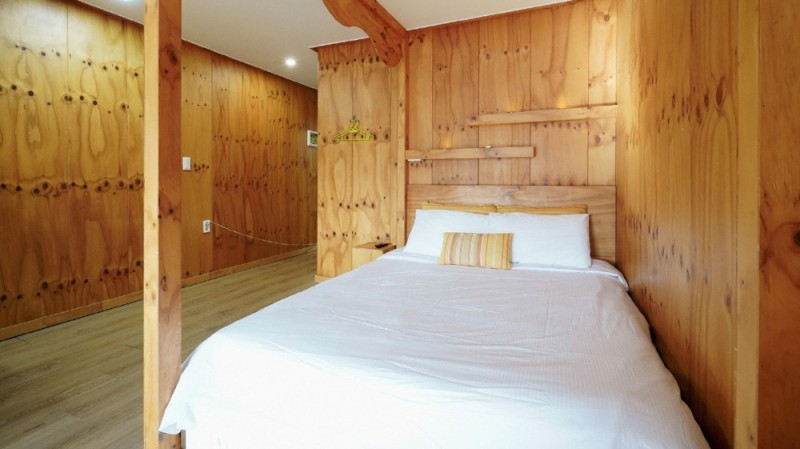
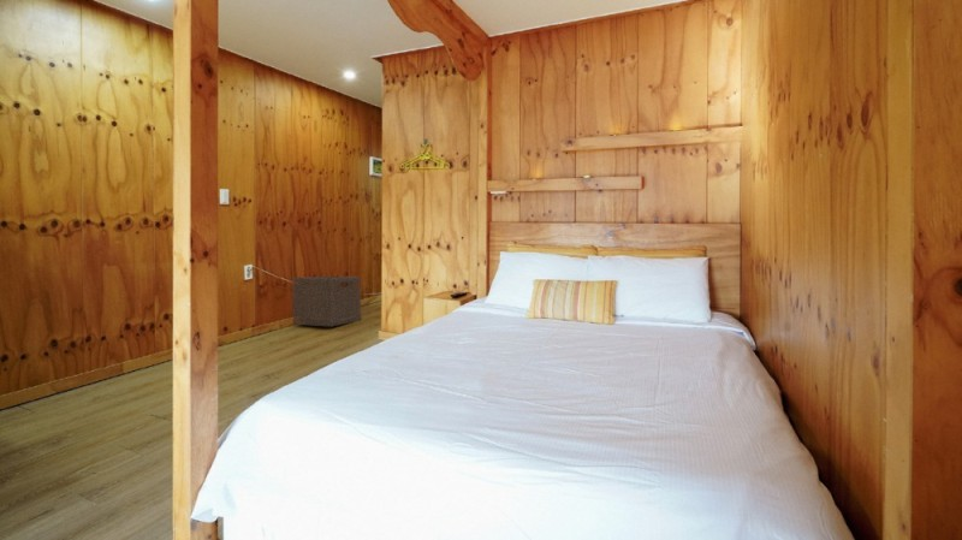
+ storage basket (327, 299)
